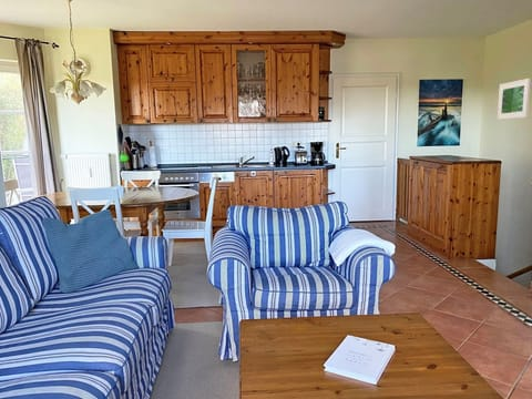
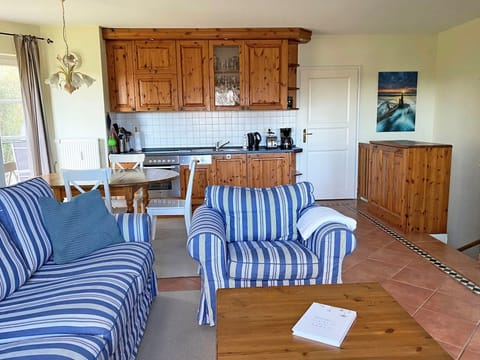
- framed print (512, 100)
